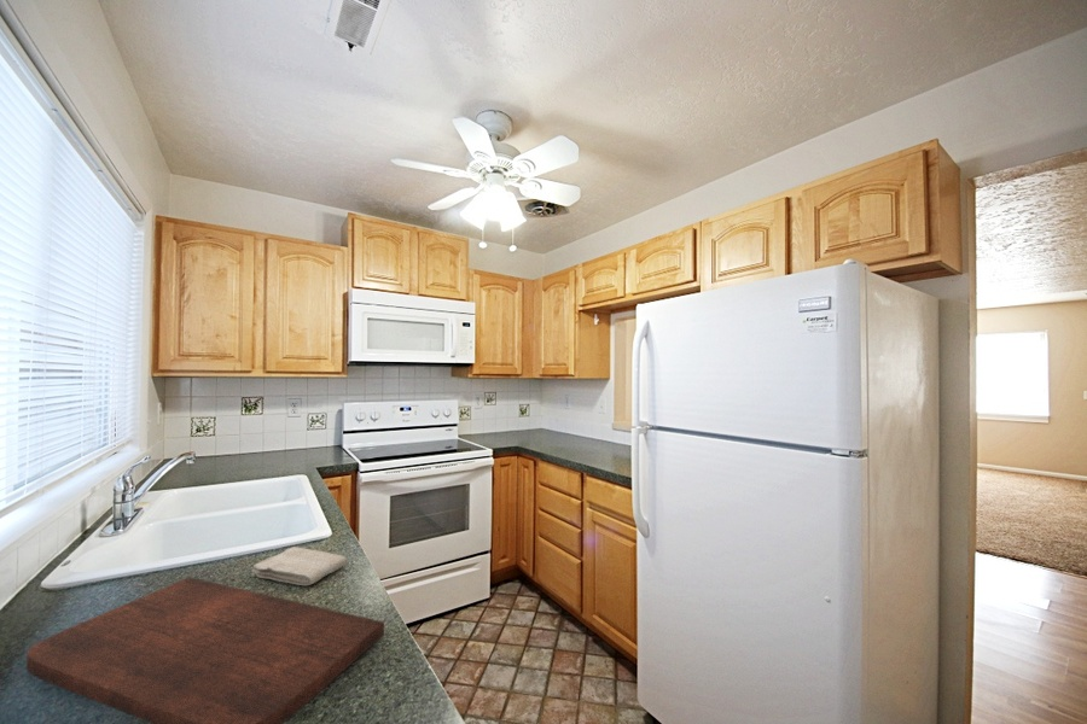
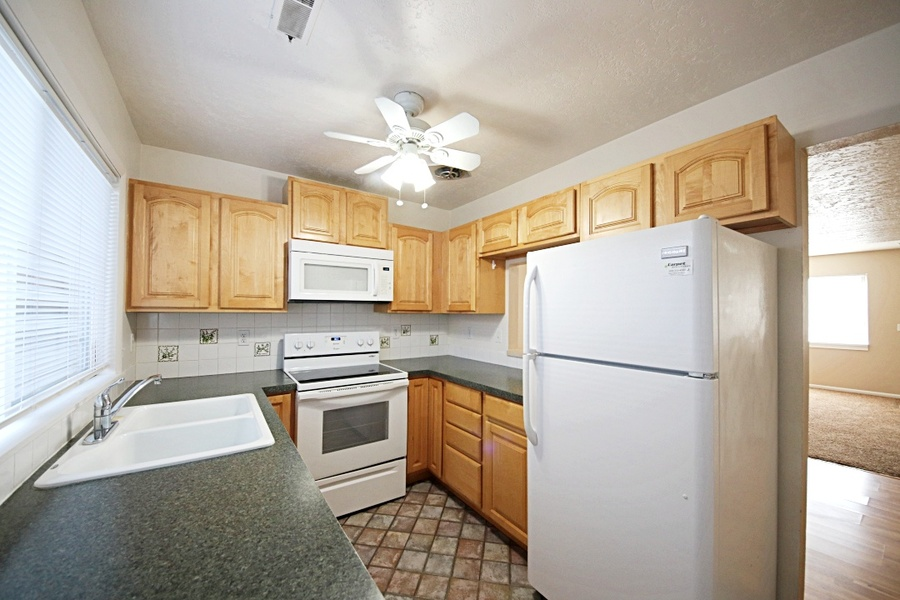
- cutting board (208, 643)
- washcloth (300, 564)
